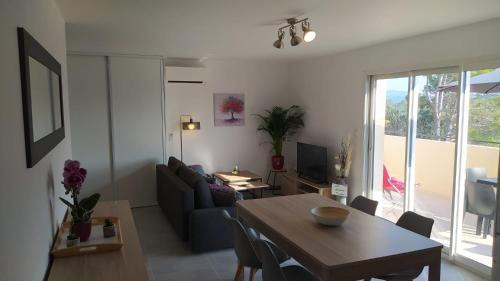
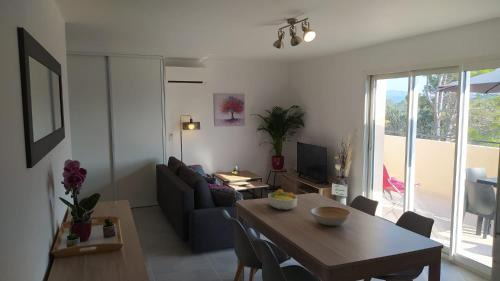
+ fruit bowl (282, 198)
